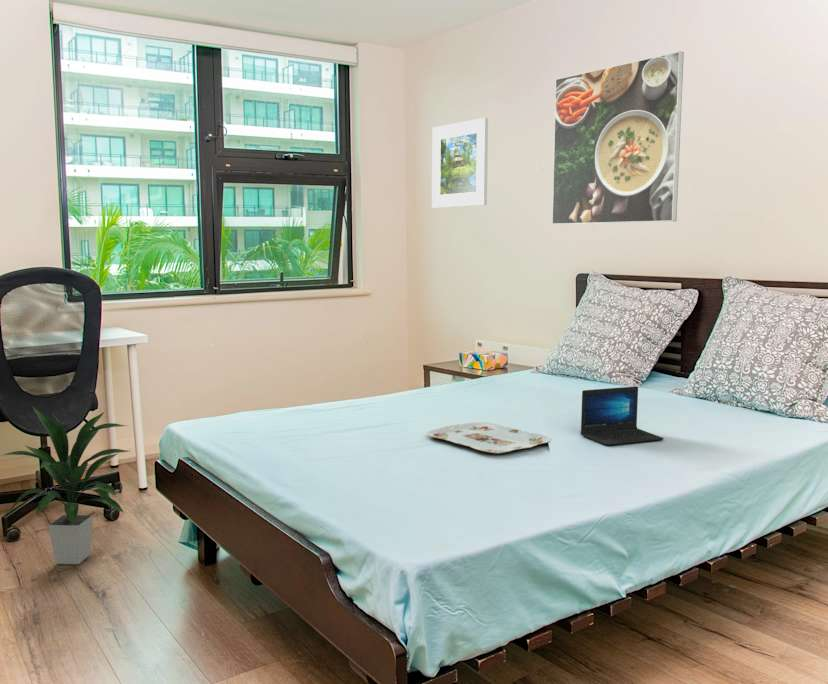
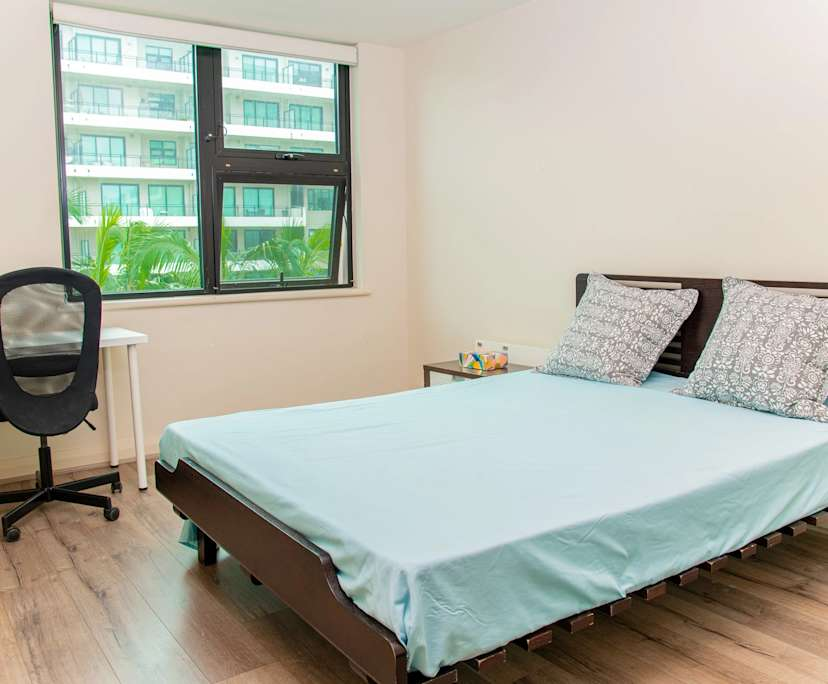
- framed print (458, 164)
- indoor plant (74, 483)
- serving tray (487, 437)
- laptop (622, 414)
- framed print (612, 145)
